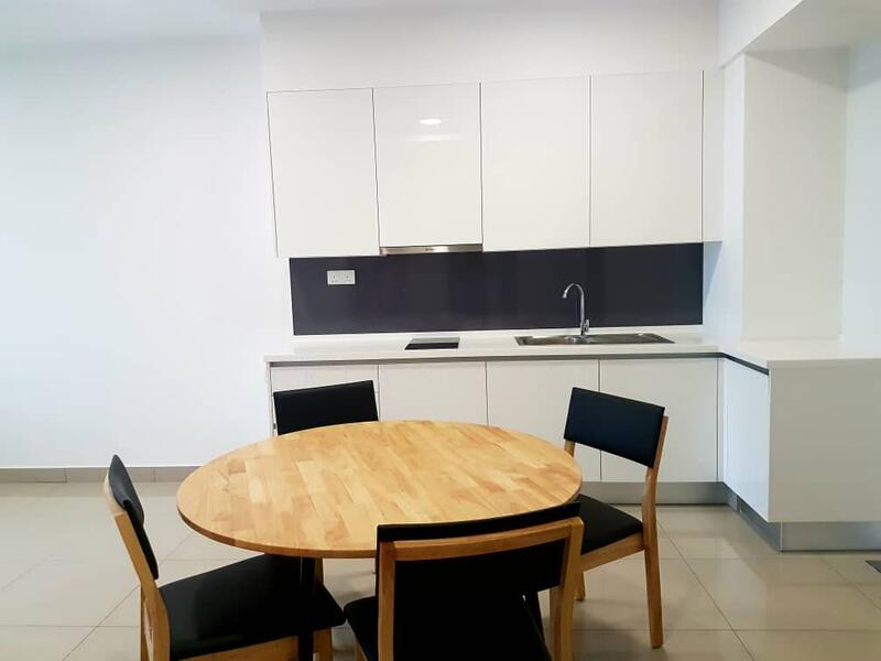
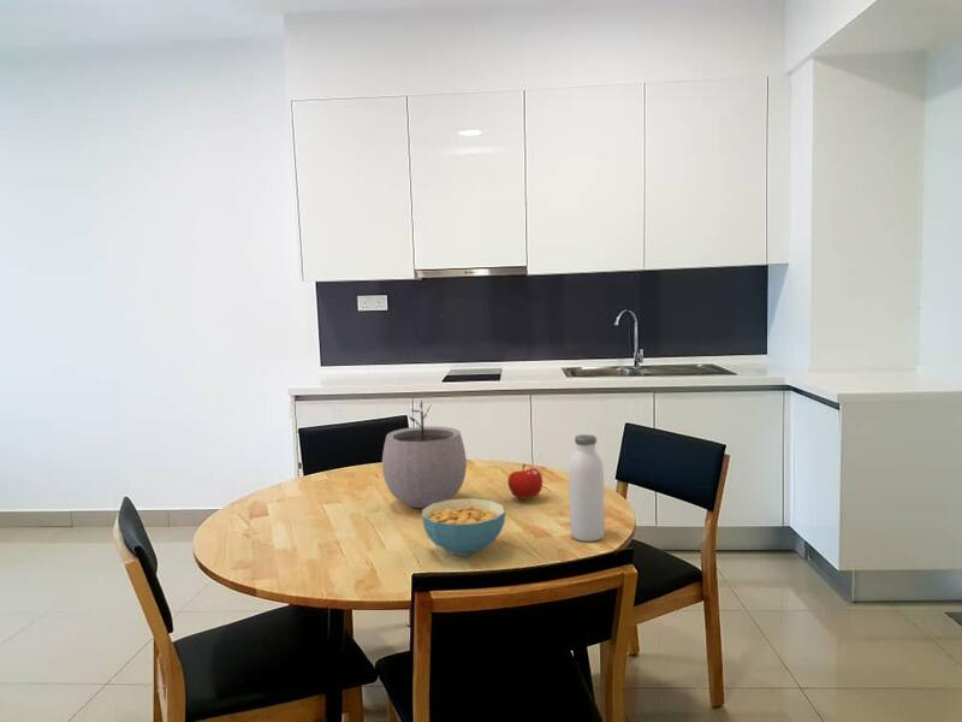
+ water bottle (586, 486)
+ plant pot (423, 452)
+ fruit (525, 481)
+ cereal bowl (463, 531)
